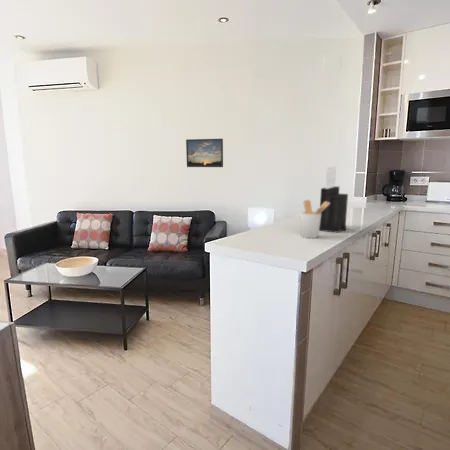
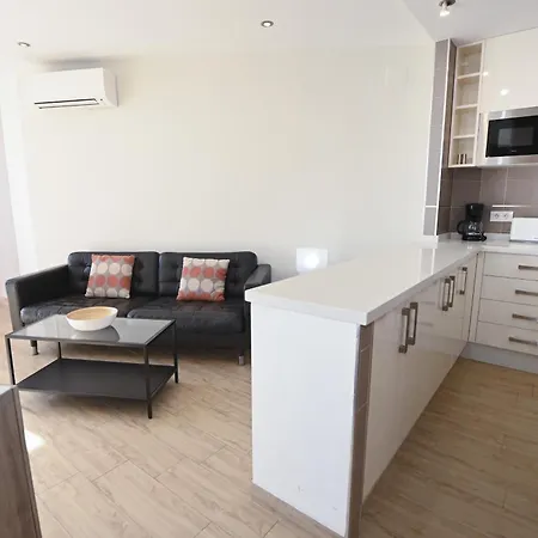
- knife block (336, 198)
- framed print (204, 153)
- utensil holder (315, 218)
